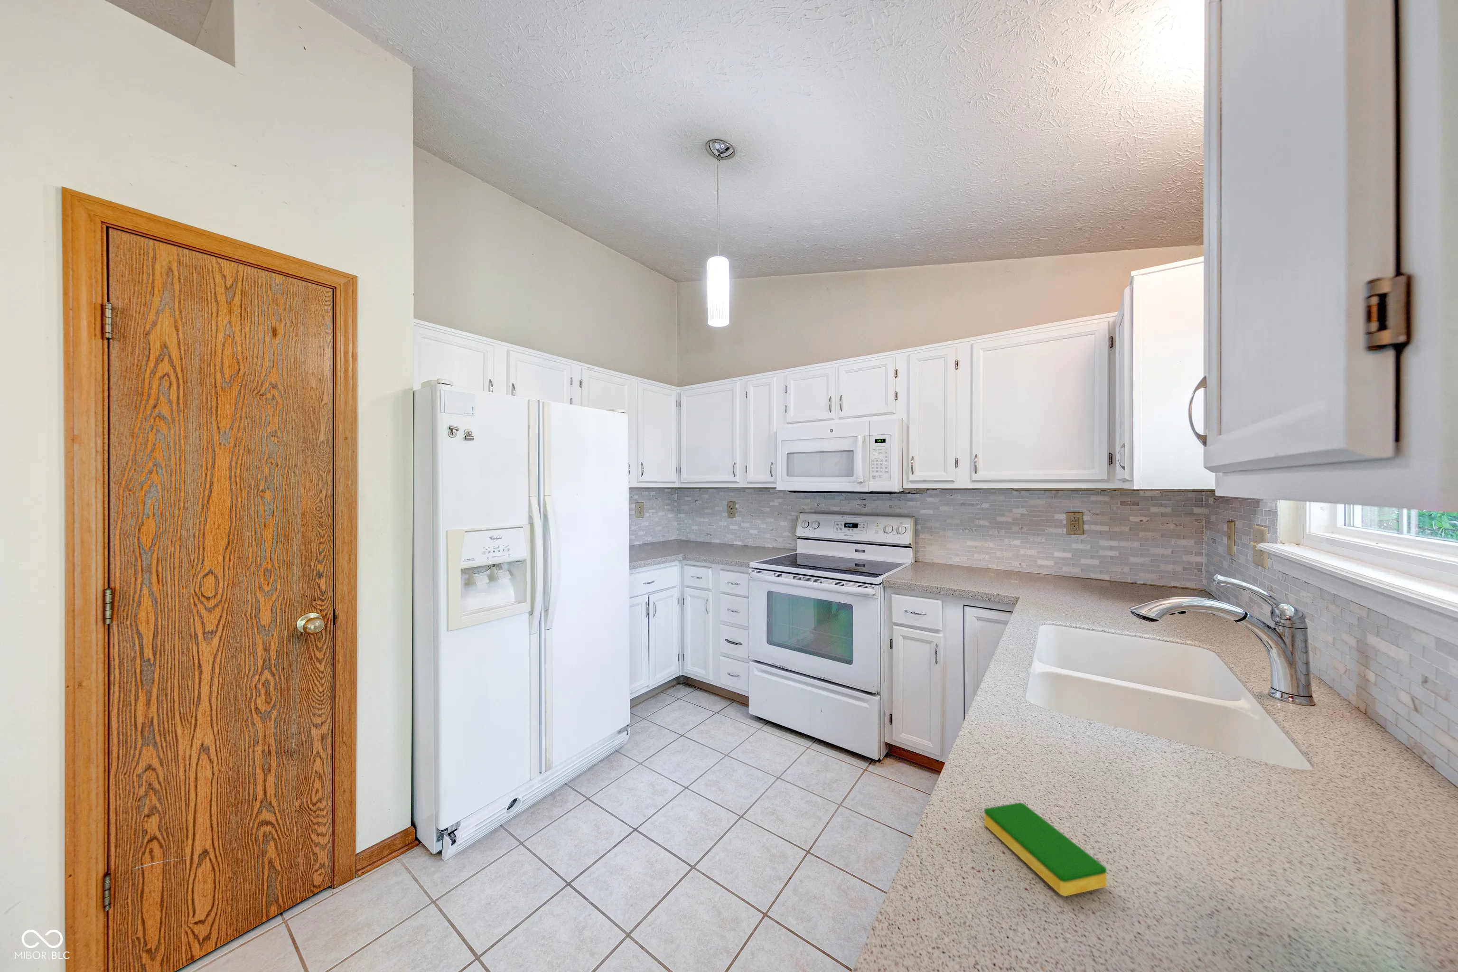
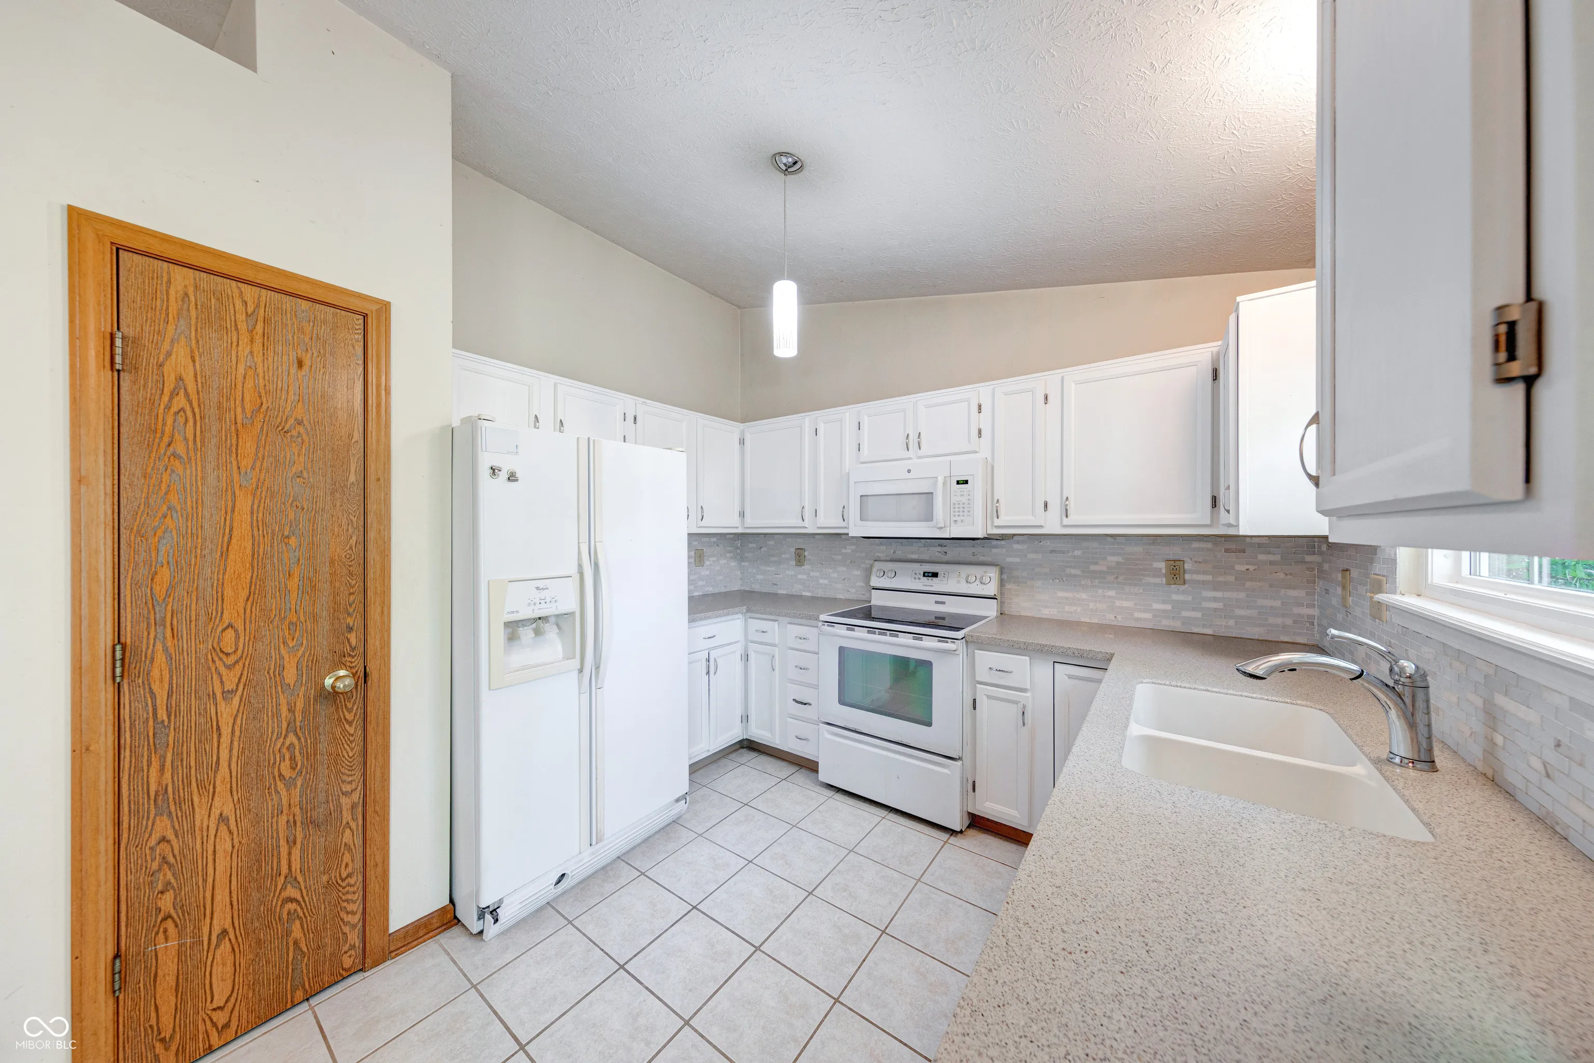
- dish sponge (1040, 844)
